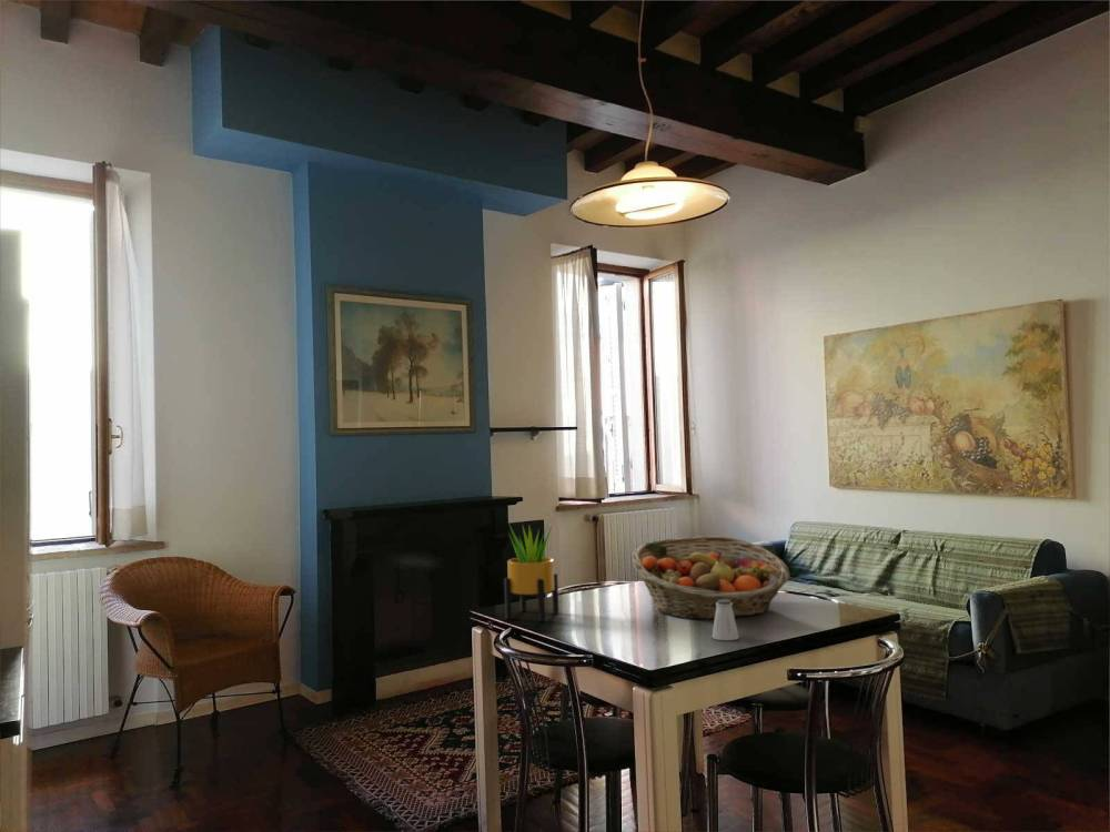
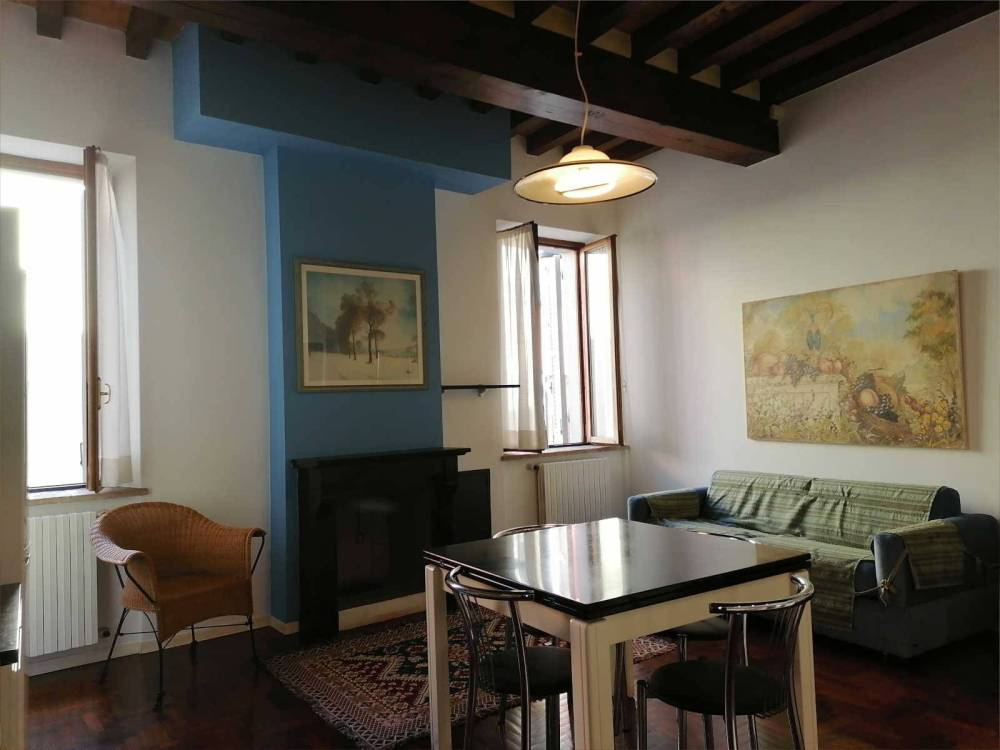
- fruit basket (709, 575)
- potted plant (531, 568)
- saltshaker (724, 618)
